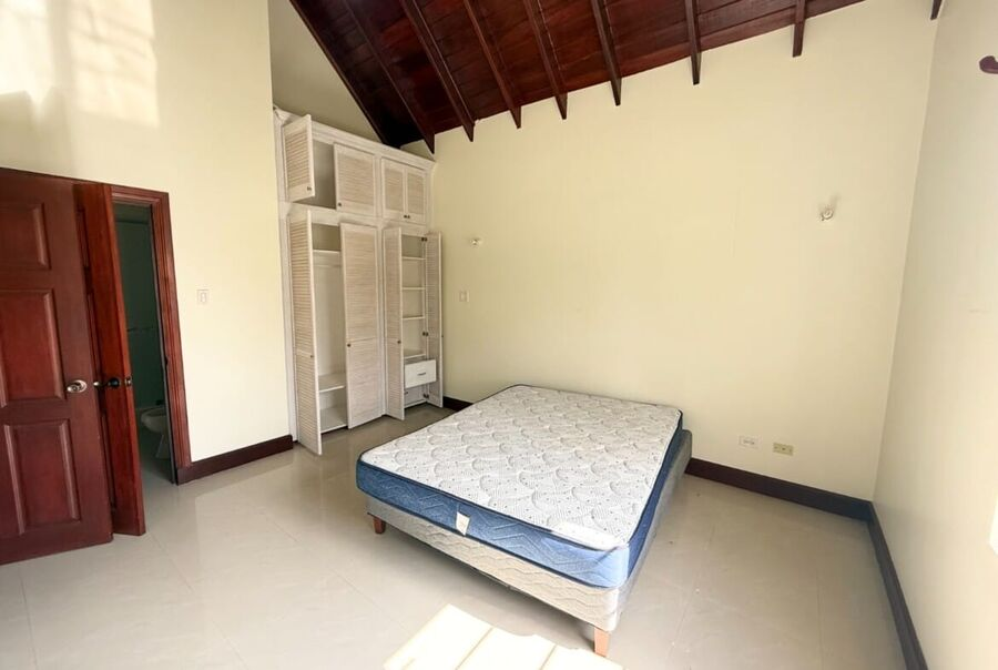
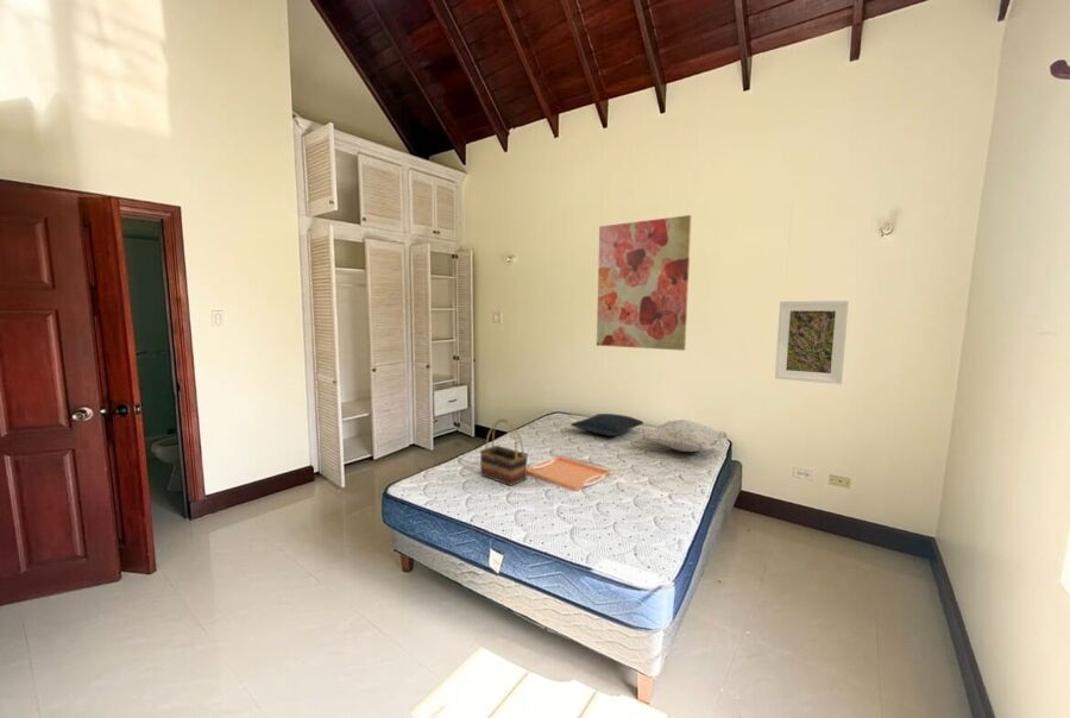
+ serving tray (566, 472)
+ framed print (810, 341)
+ pillow (606, 423)
+ wall art (640, 285)
+ woven basket (503, 448)
+ decorative pillow (685, 435)
